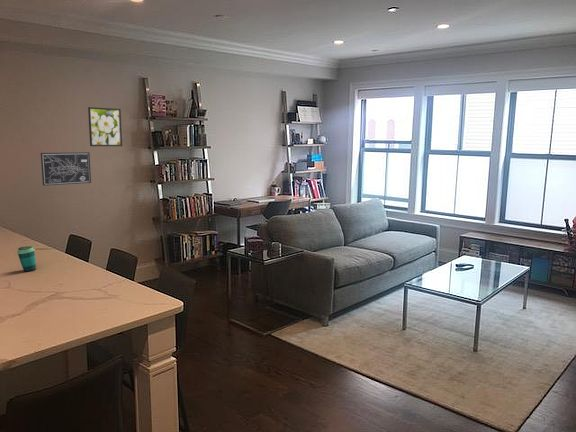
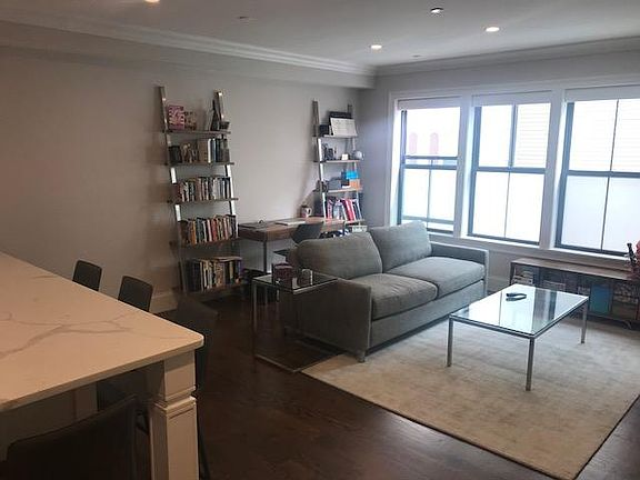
- cup (26, 258)
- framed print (105, 127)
- wall art (66, 168)
